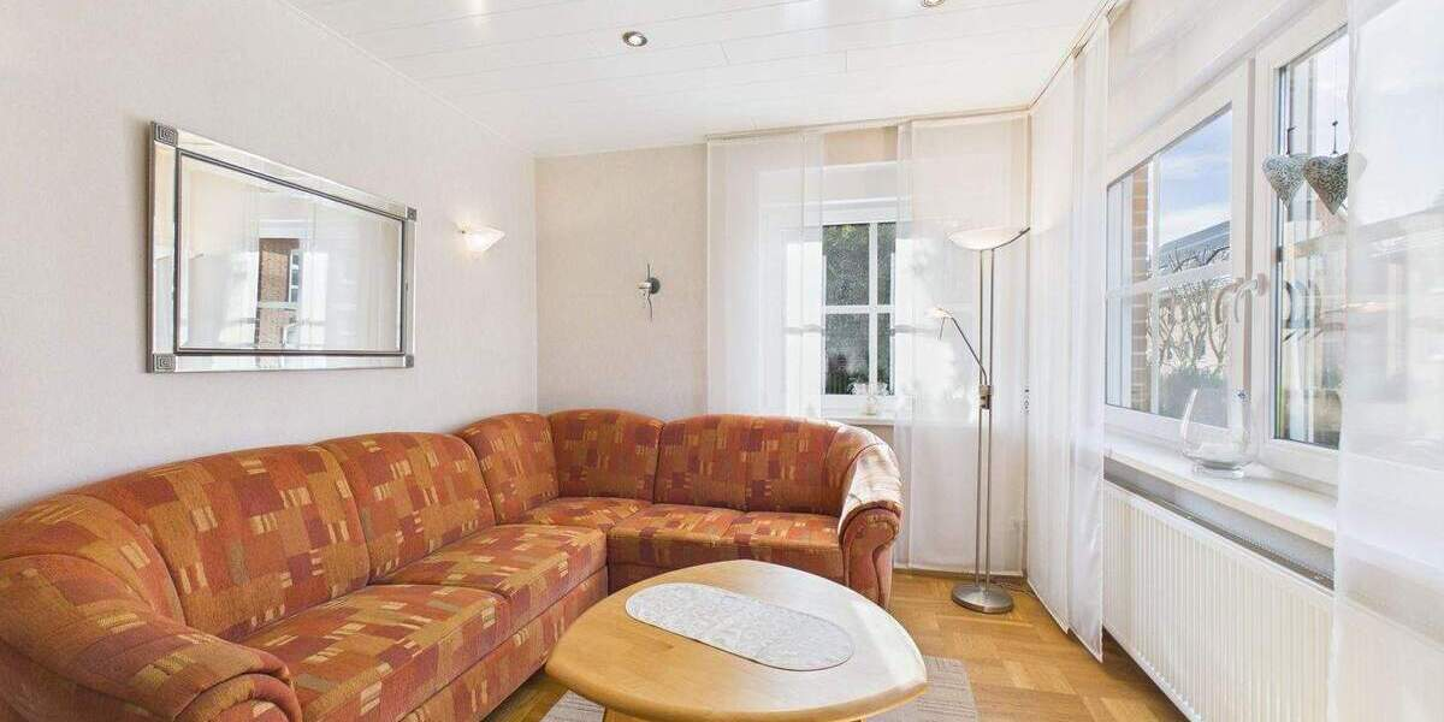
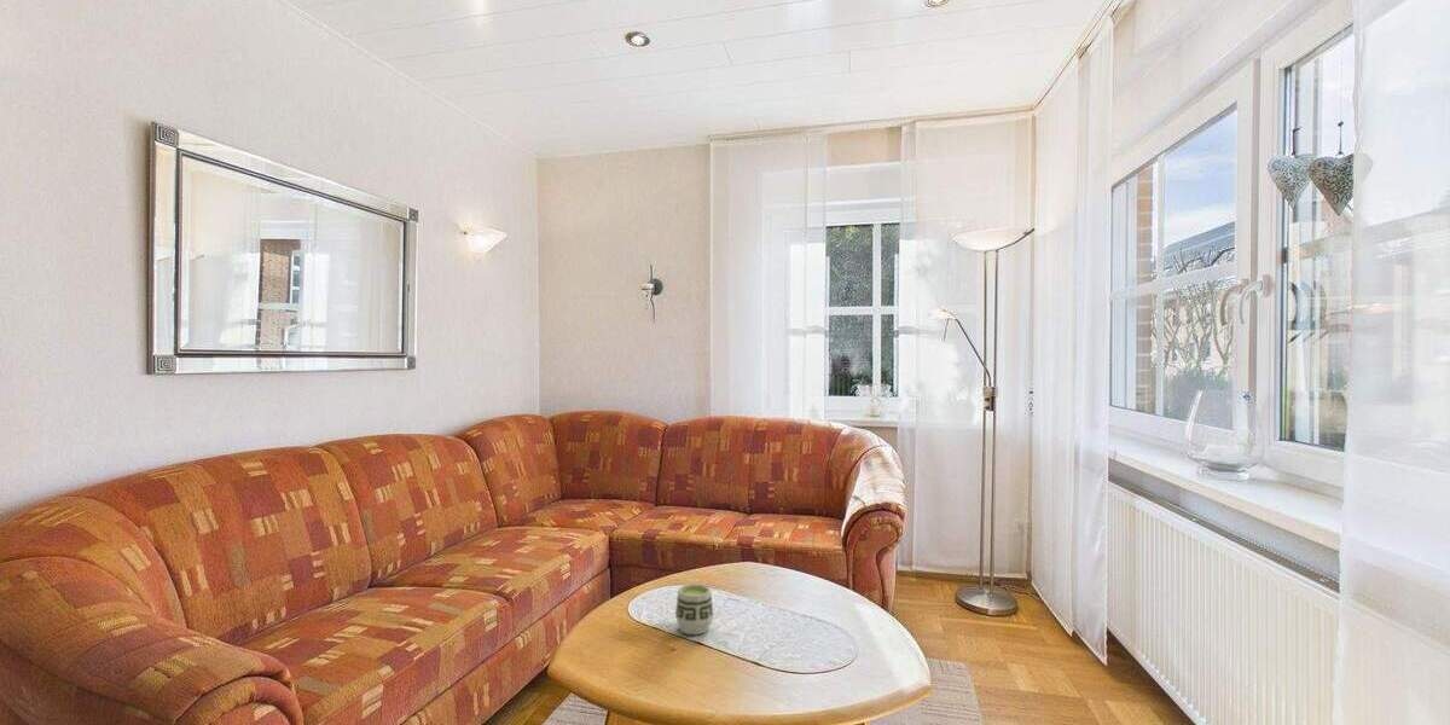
+ cup (694, 609)
